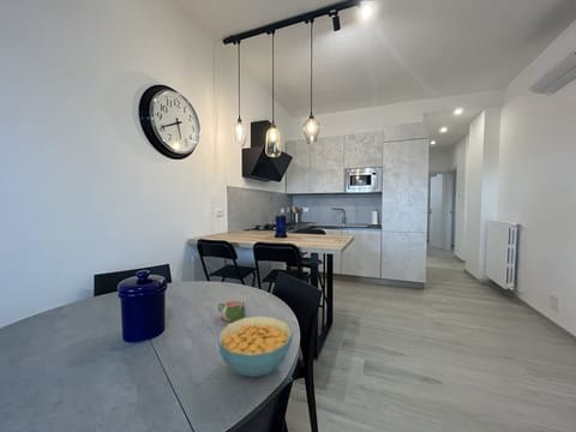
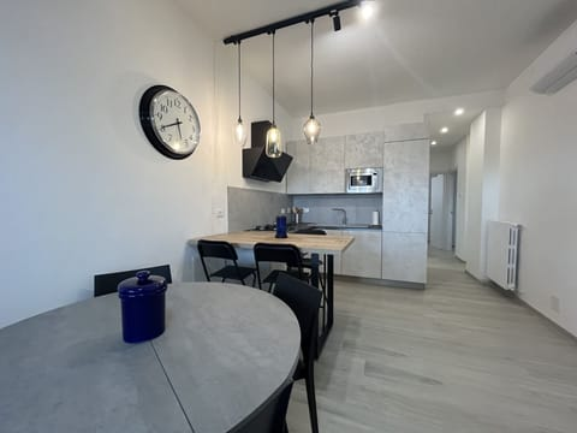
- mug (230, 310)
- cereal bowl (256, 349)
